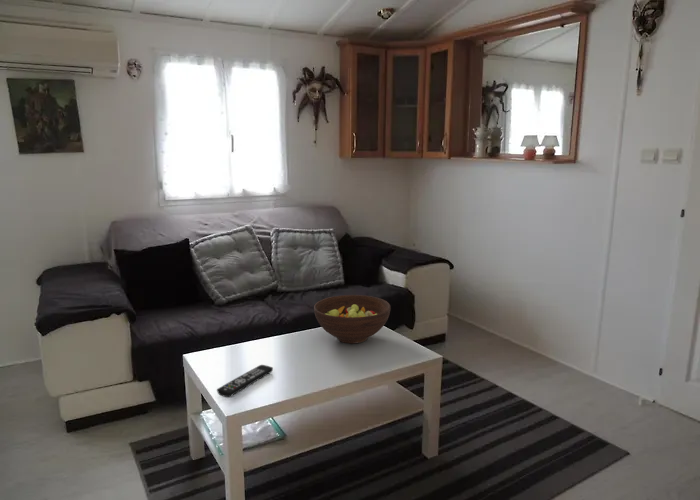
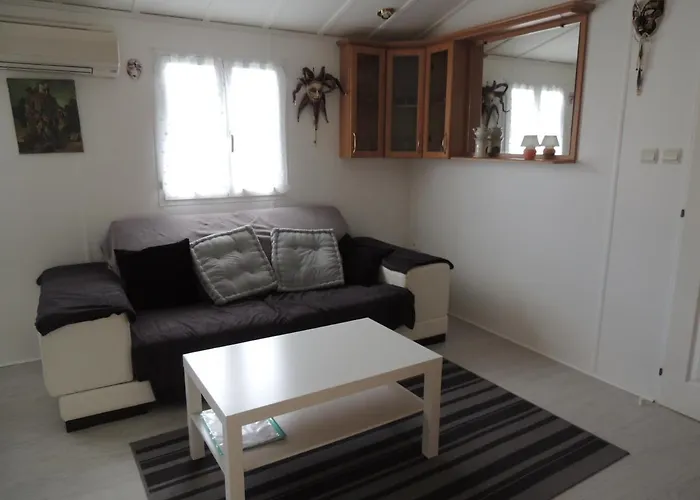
- remote control (246, 380)
- fruit bowl (352, 322)
